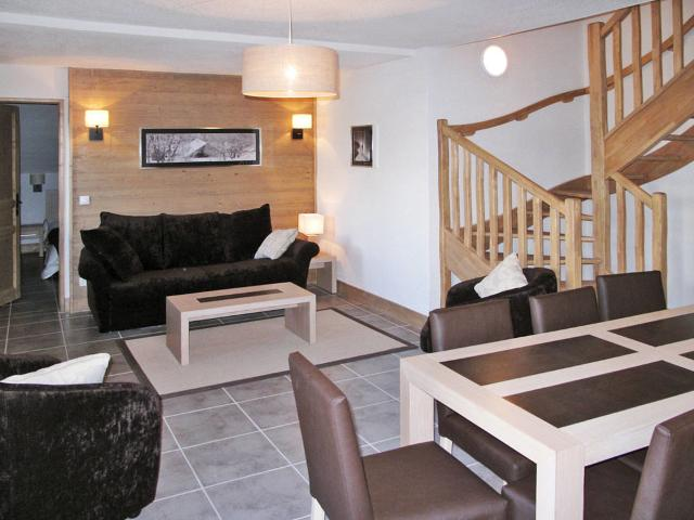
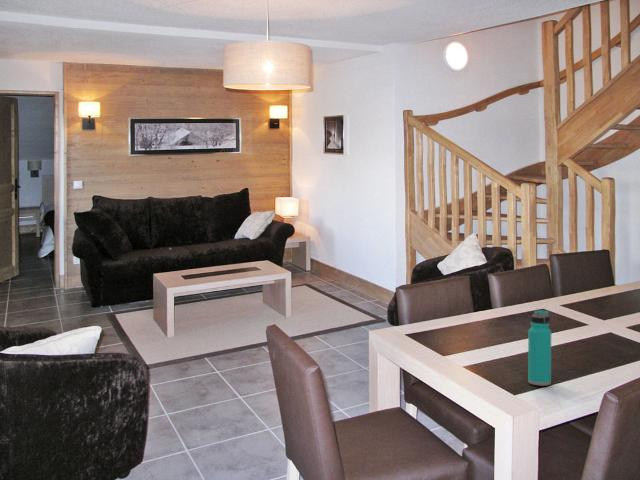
+ water bottle (539, 346)
